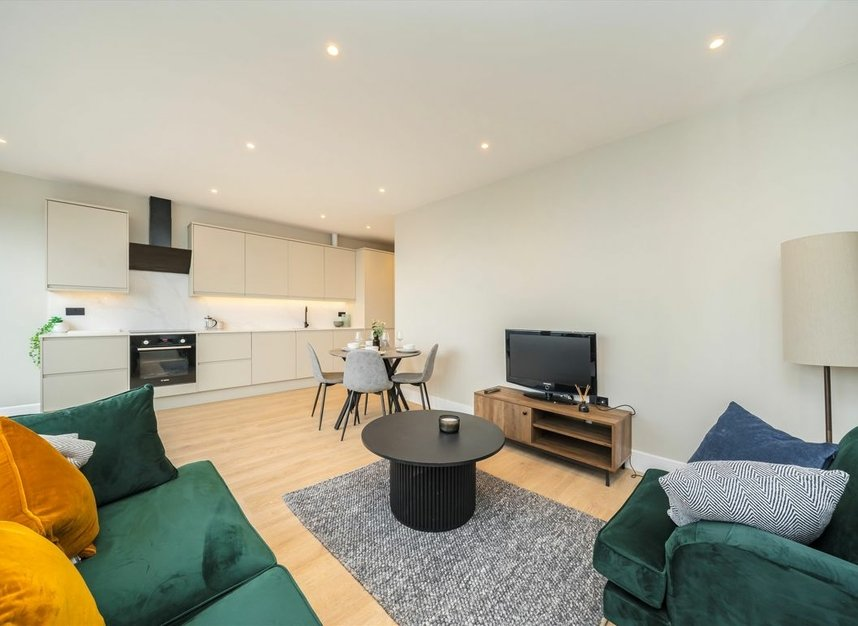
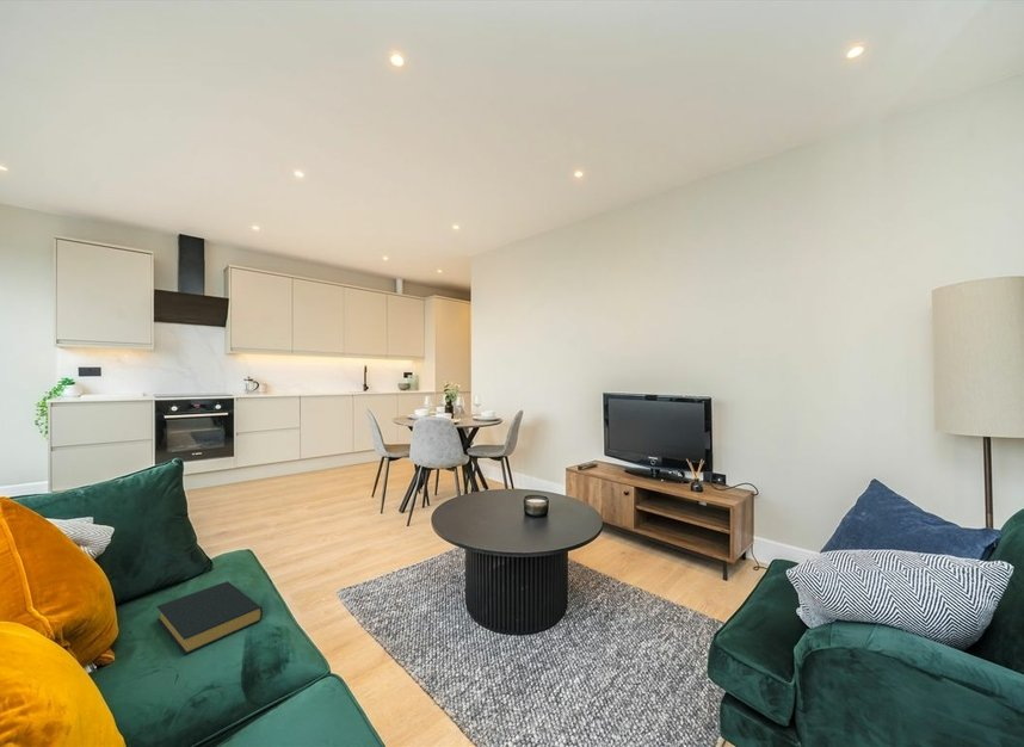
+ hardback book (209, 612)
